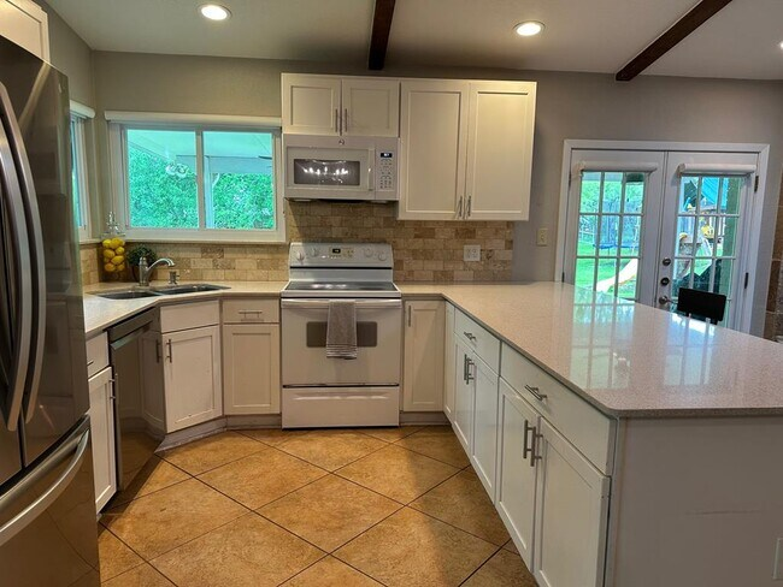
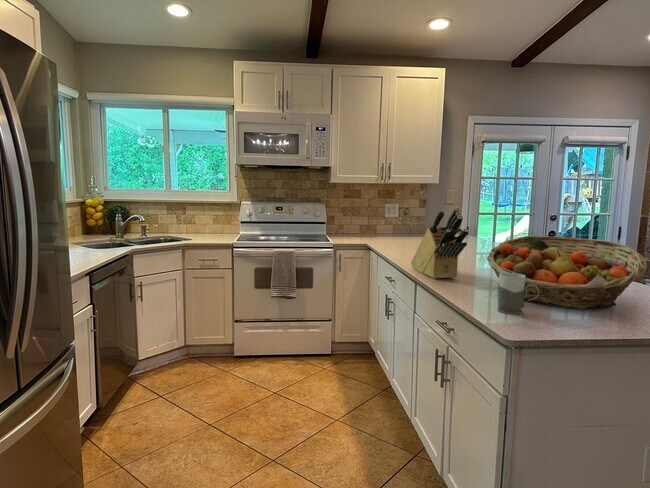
+ mug (517, 294)
+ knife block (438, 241)
+ fruit basket (559, 268)
